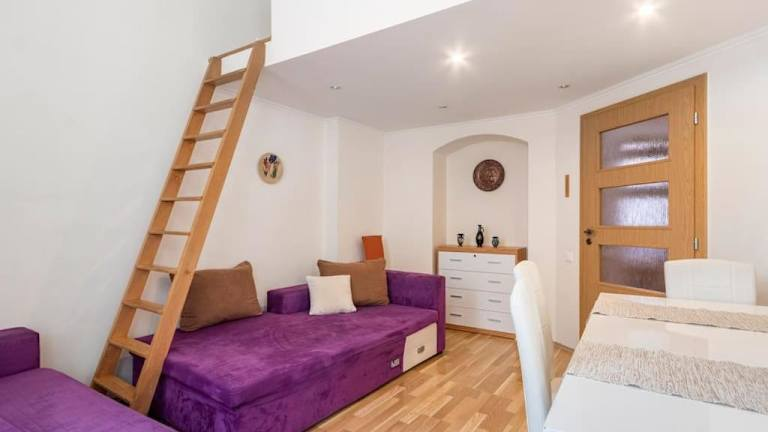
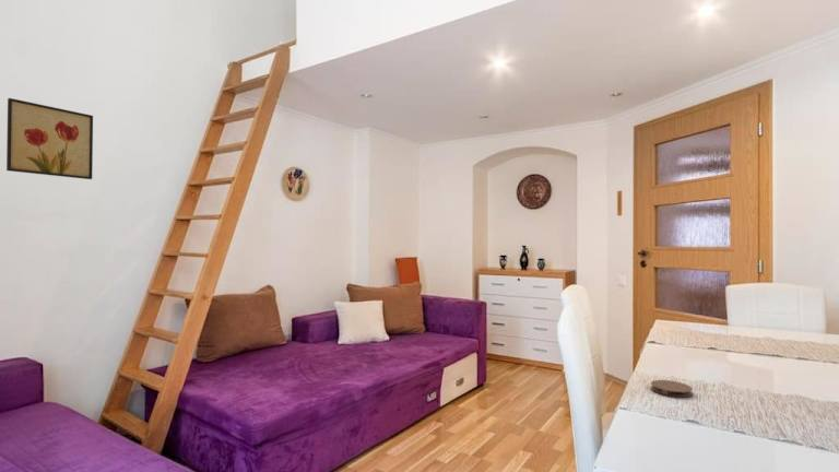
+ wall art (51, 141)
+ coaster (671, 388)
